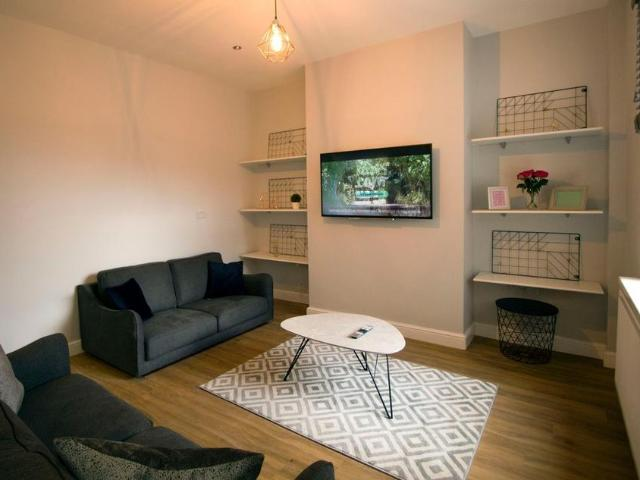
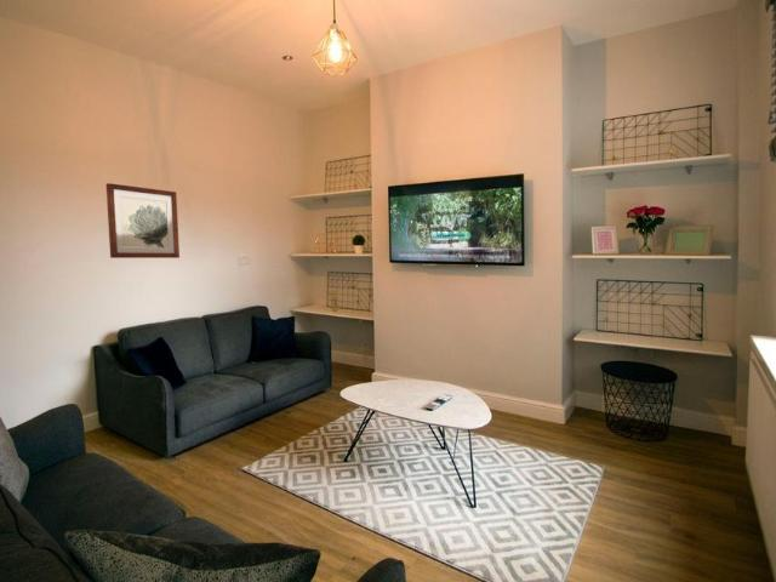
+ wall art (144, 223)
